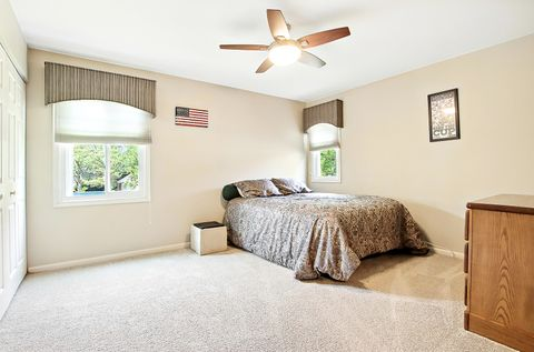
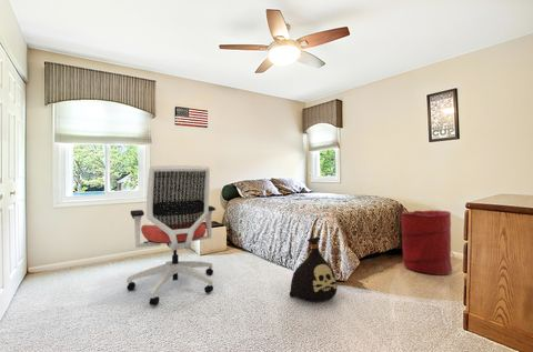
+ laundry hamper (425, 238)
+ bag (314, 266)
+ office chair (173, 225)
